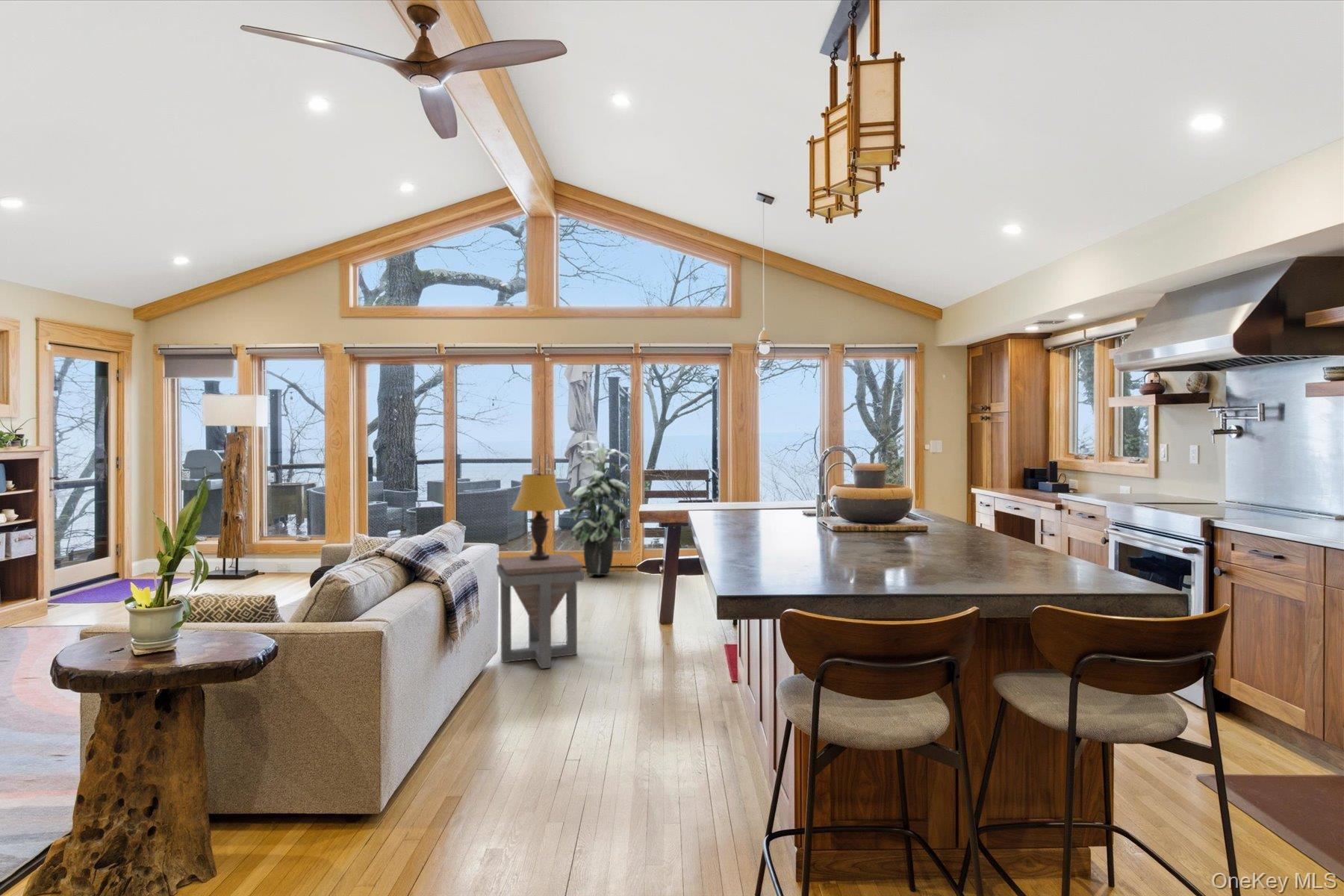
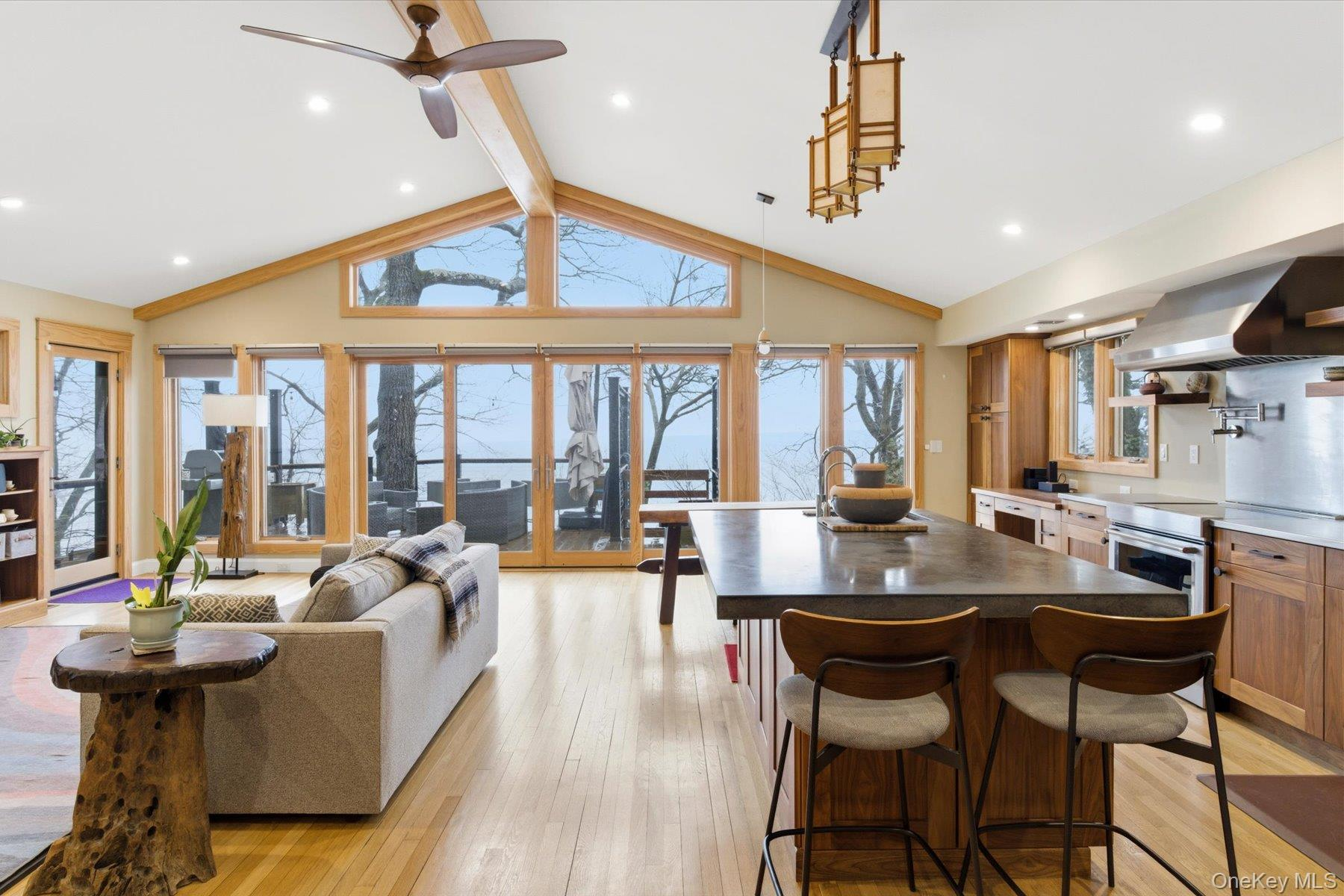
- side table (539, 609)
- table lamp (539, 515)
- indoor plant (596, 507)
